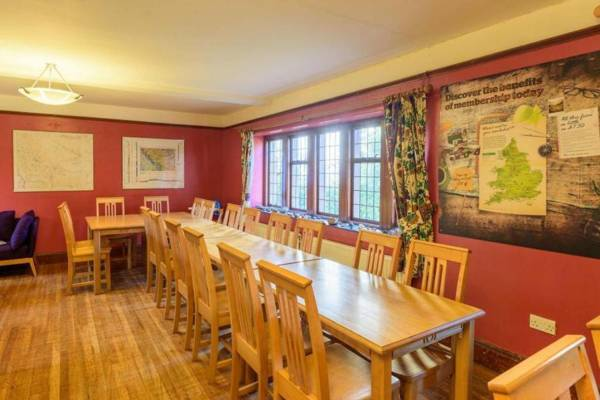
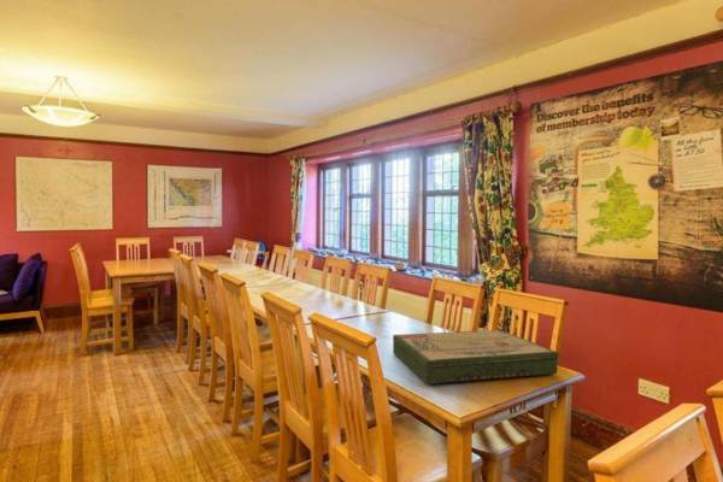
+ board game (469, 353)
